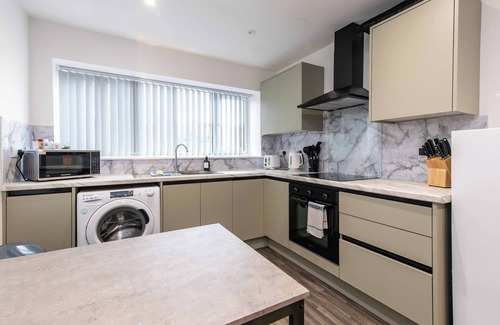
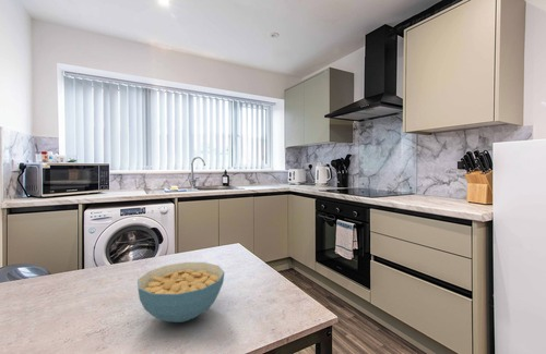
+ cereal bowl (182, 295)
